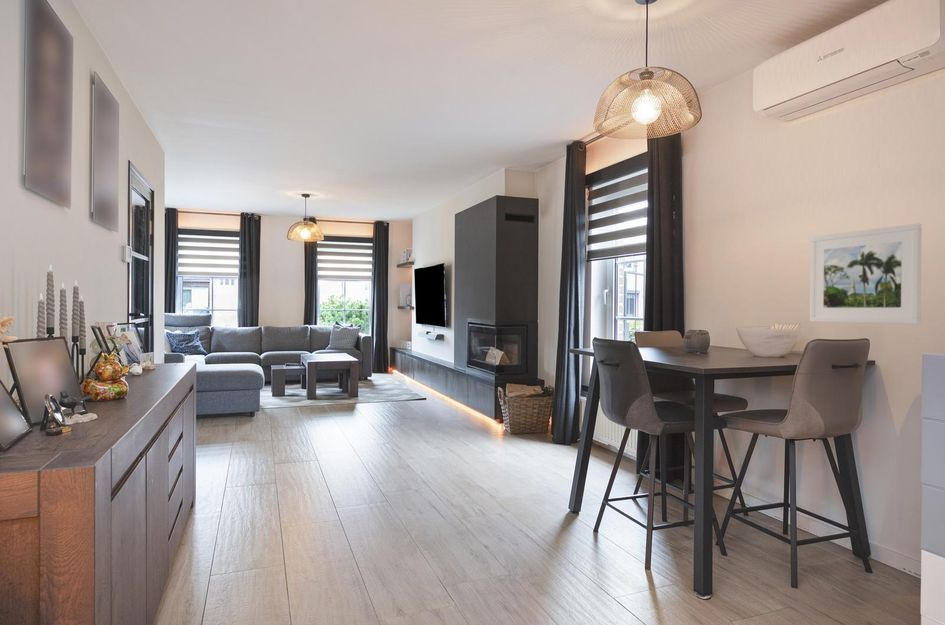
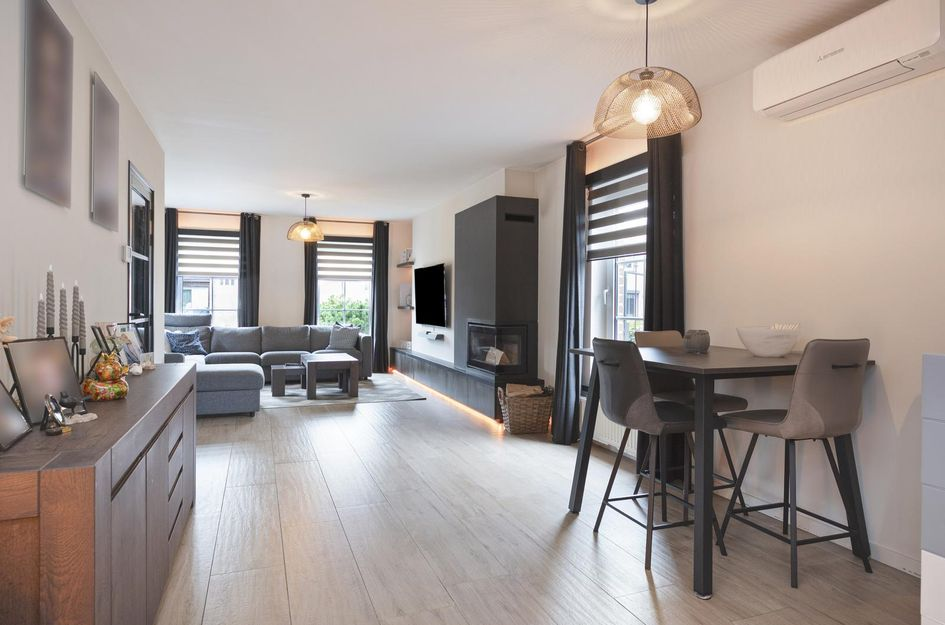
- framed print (860, 276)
